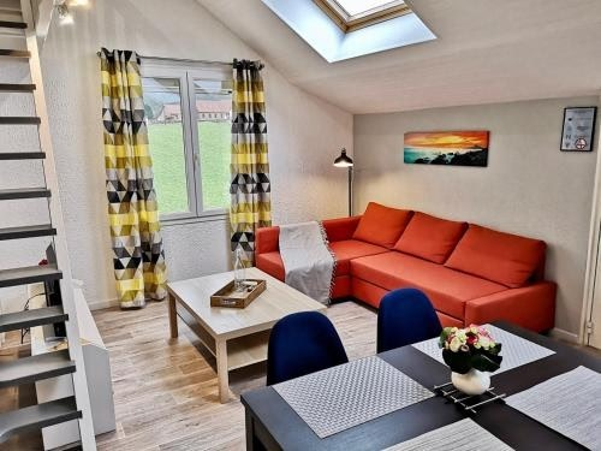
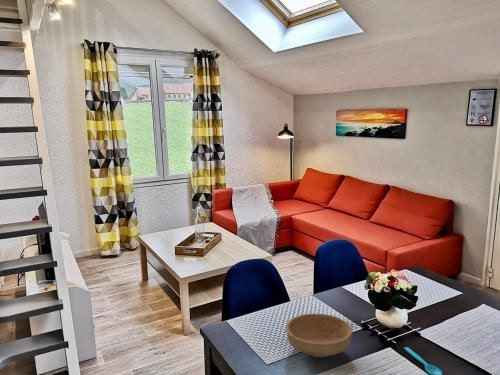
+ bowl (318, 338)
+ spoon (421, 360)
